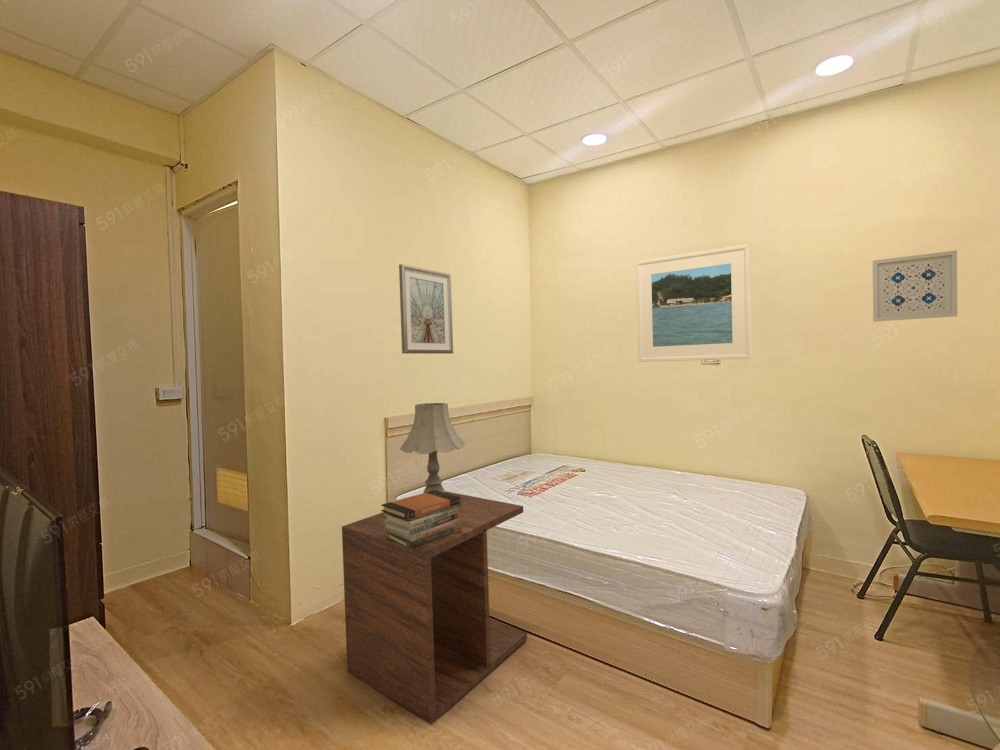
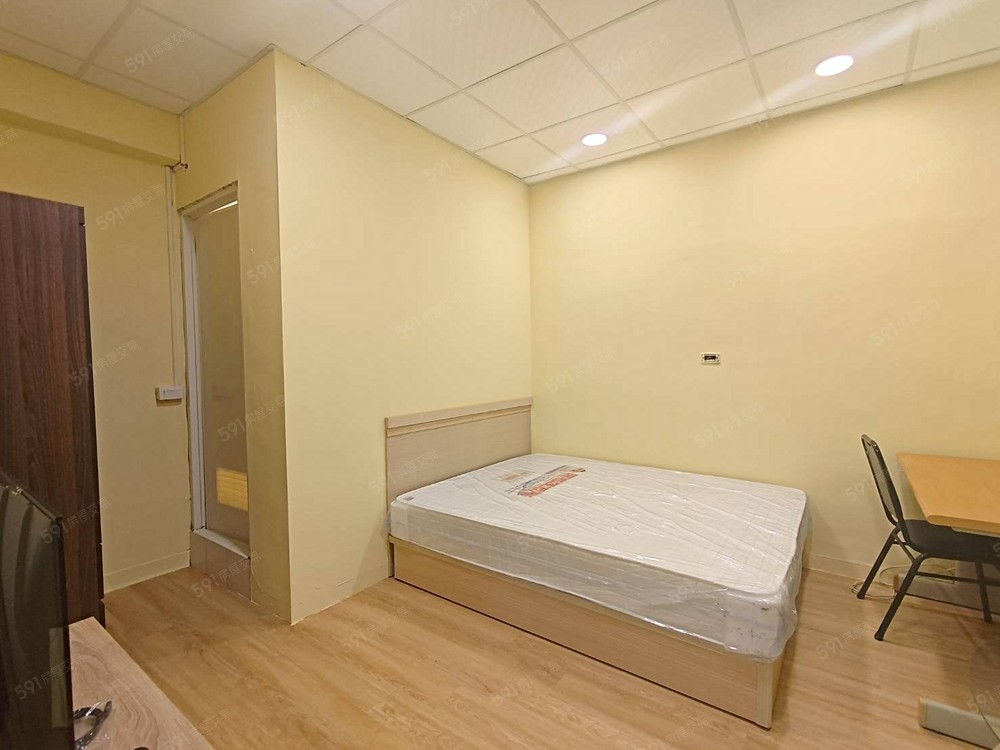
- picture frame (427, 311)
- side table (439, 585)
- wall art (913, 287)
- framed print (690, 307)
- table lamp (433, 454)
- book stack (422, 517)
